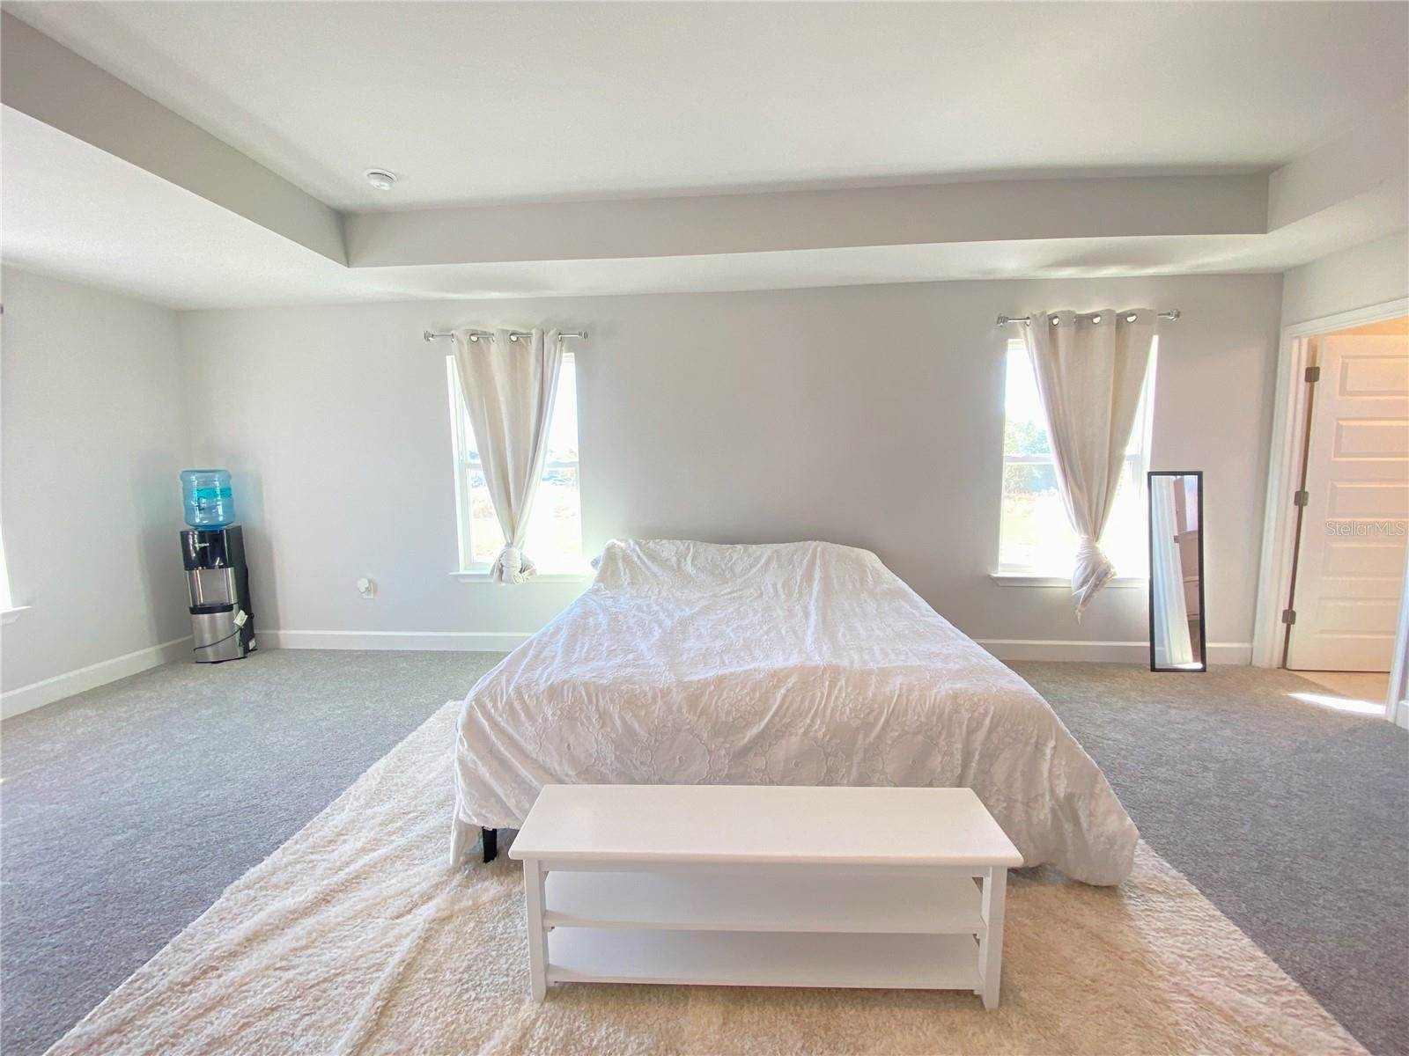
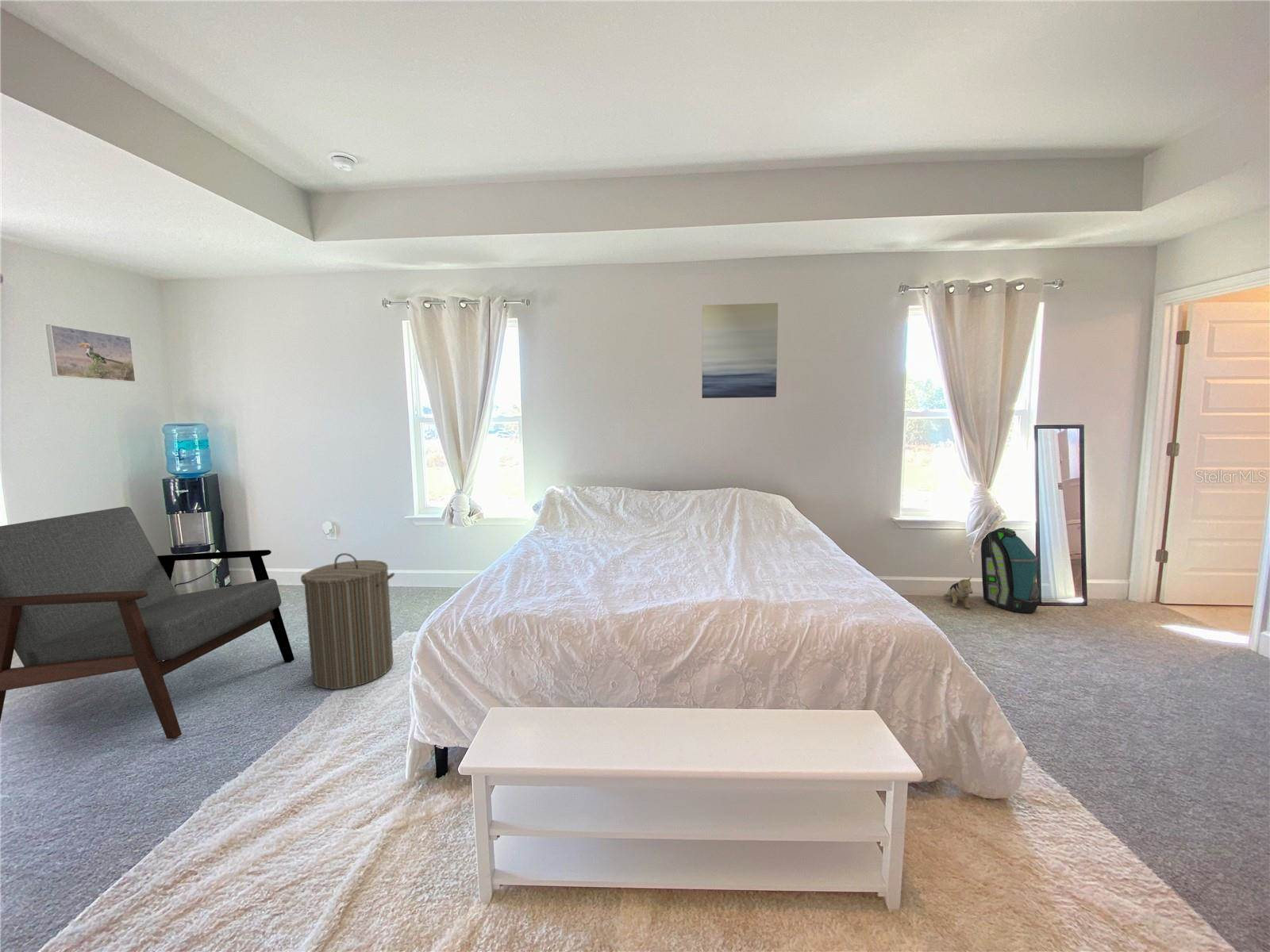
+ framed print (94, 355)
+ plush toy (957, 586)
+ armchair (144, 606)
+ backpack (1006, 566)
+ wall art (739, 351)
+ laundry hamper (350, 612)
